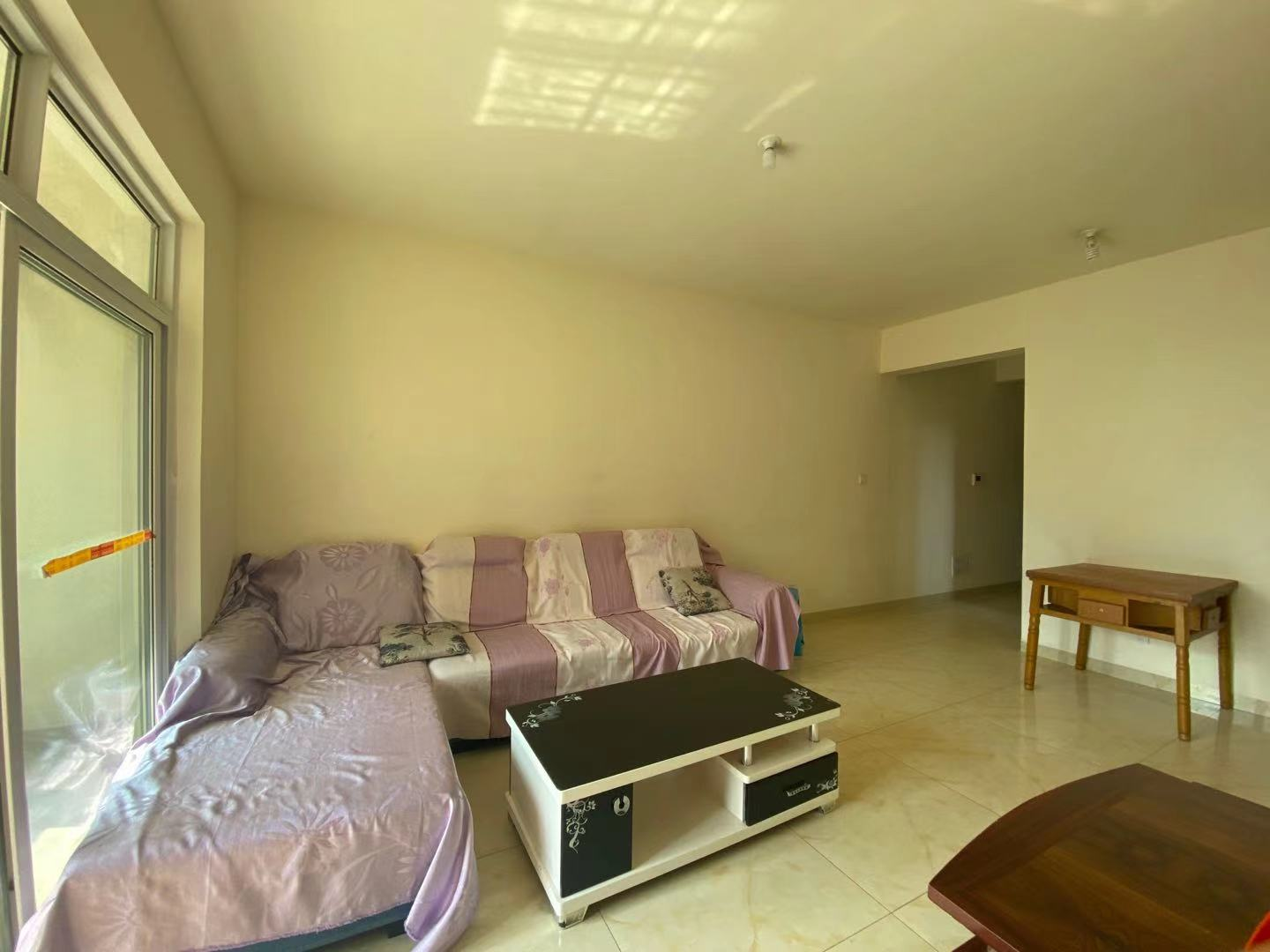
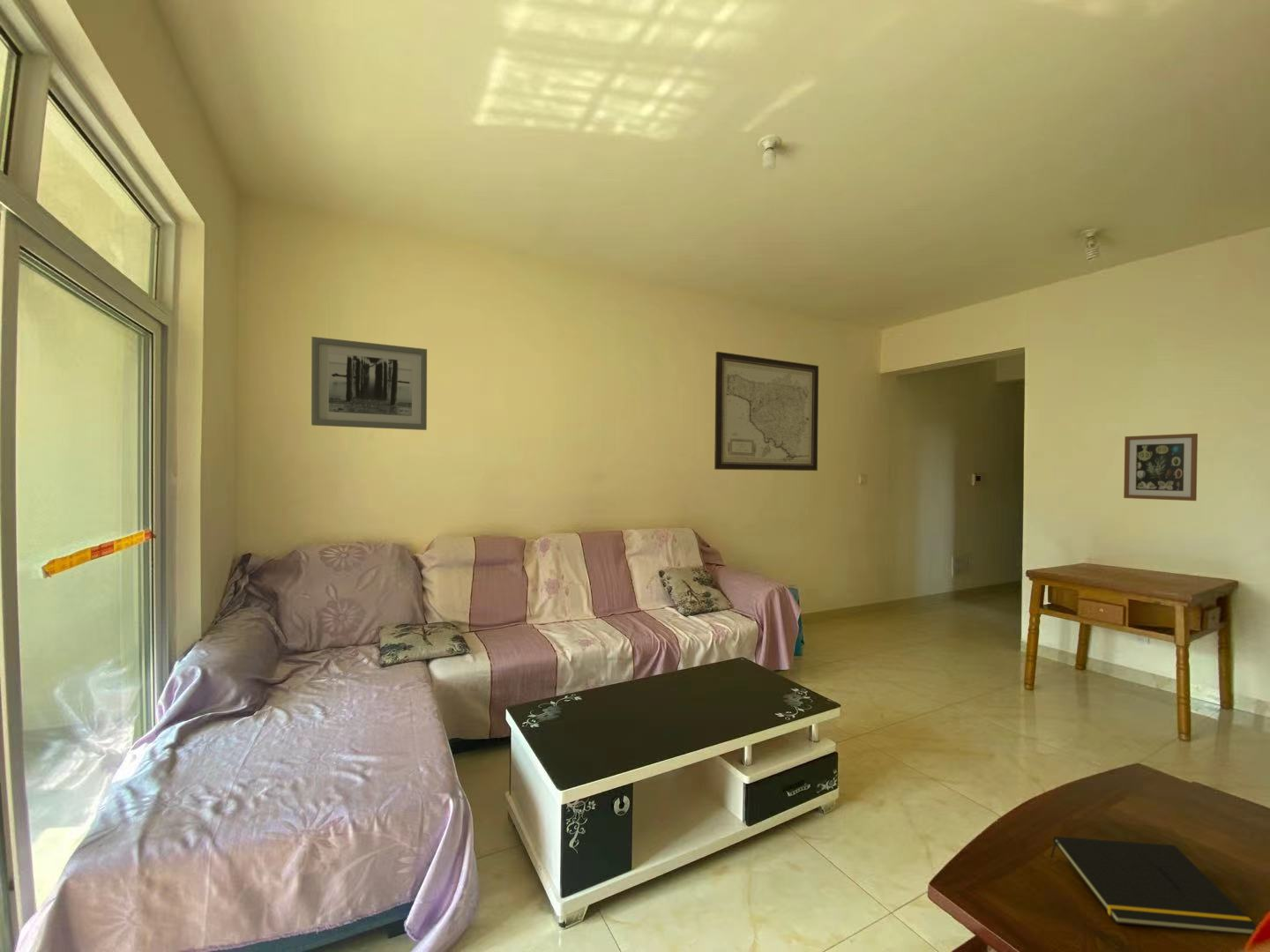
+ wall art (769, 414)
+ wall art (1159, 467)
+ notepad (1147, 881)
+ wall art (371, 385)
